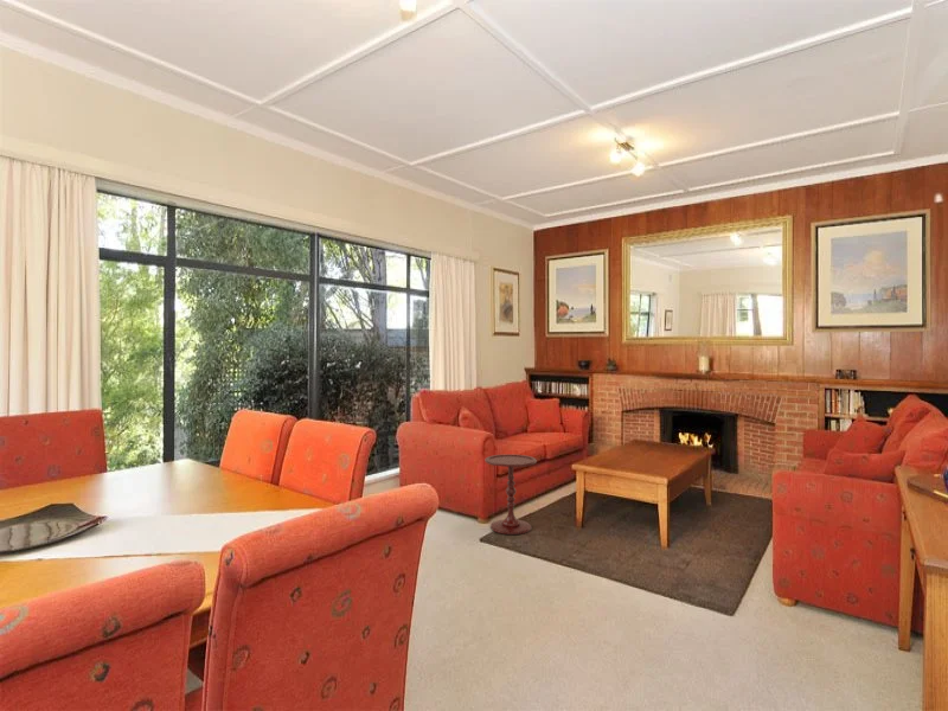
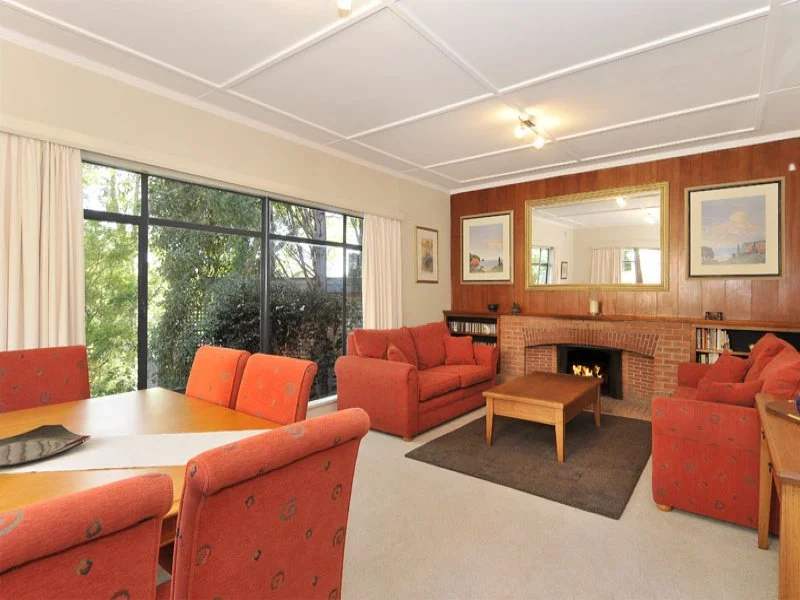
- side table (511, 493)
